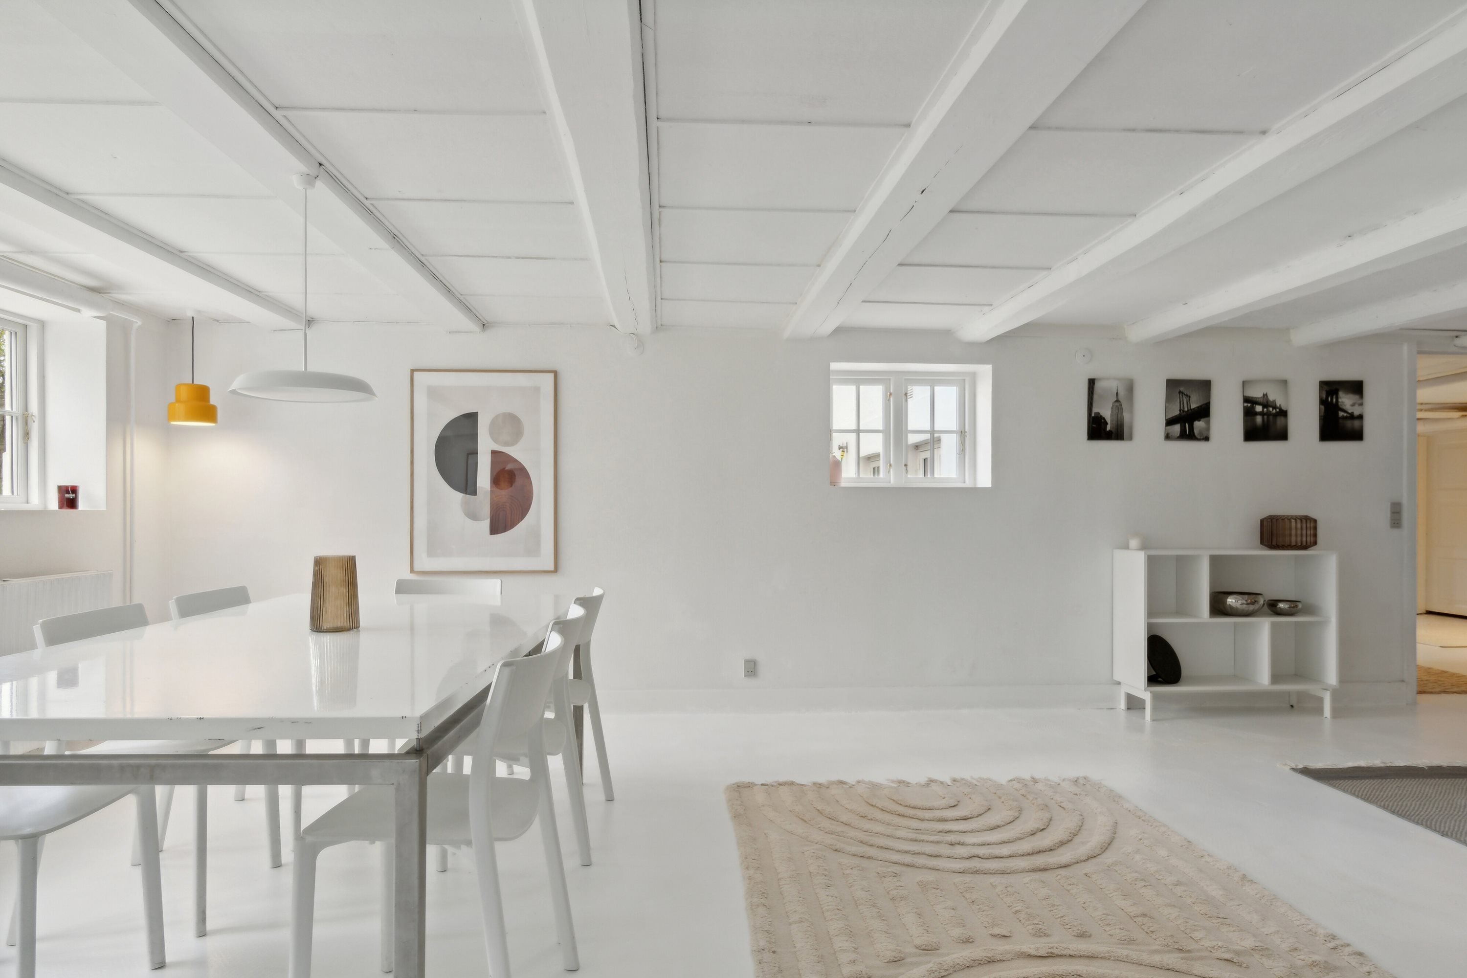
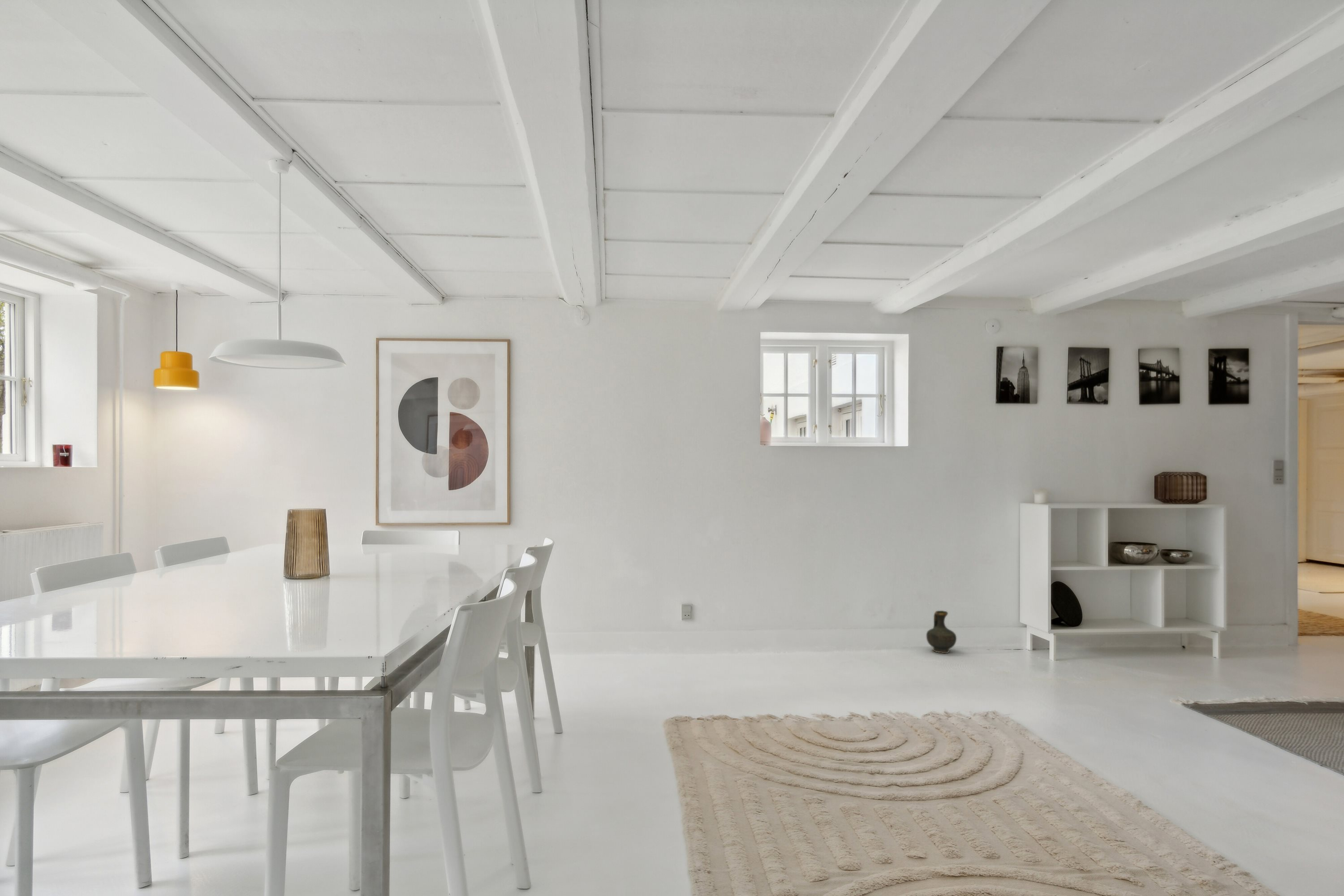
+ ceramic jug (941, 631)
